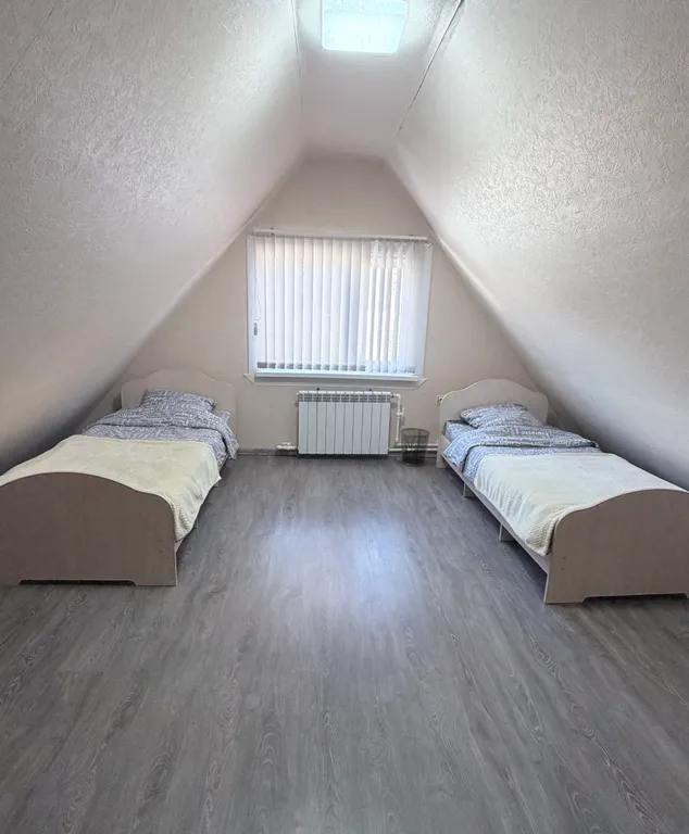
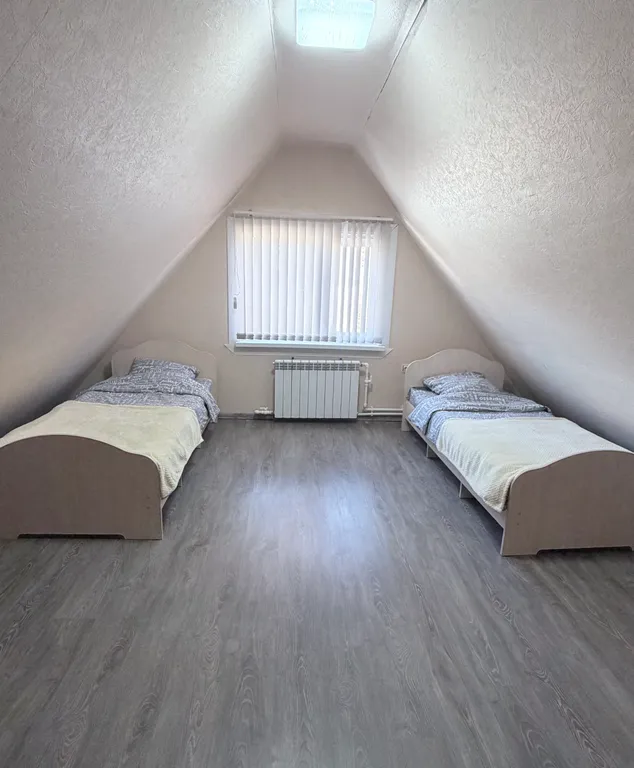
- waste bin (414, 446)
